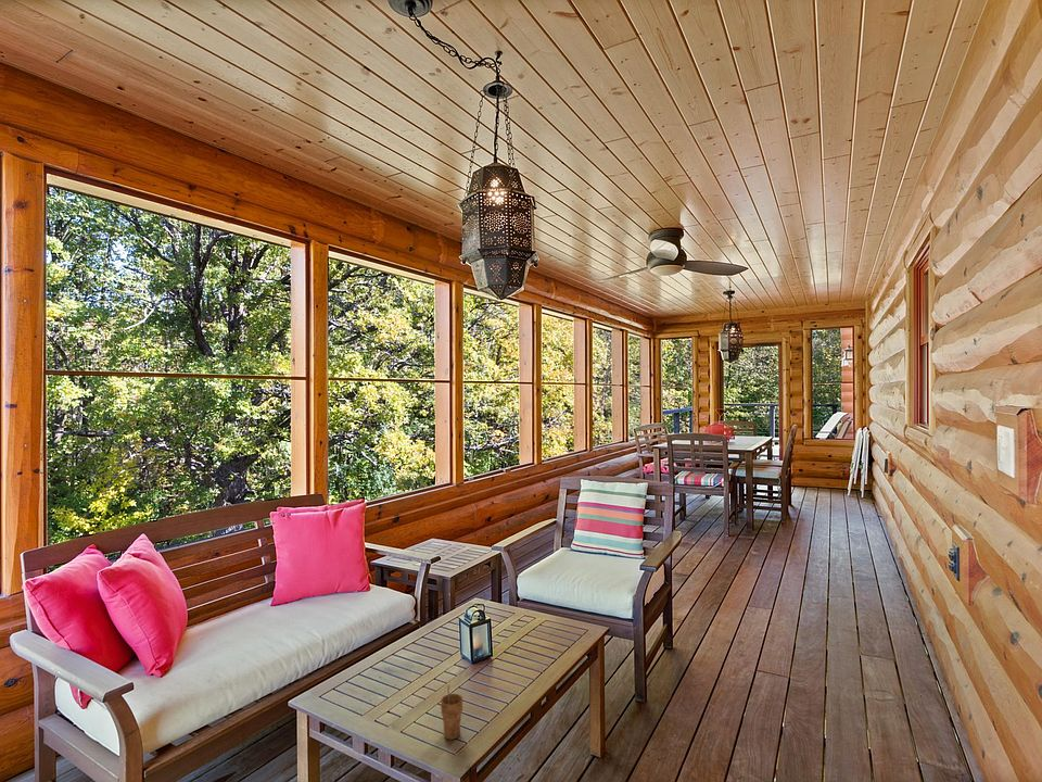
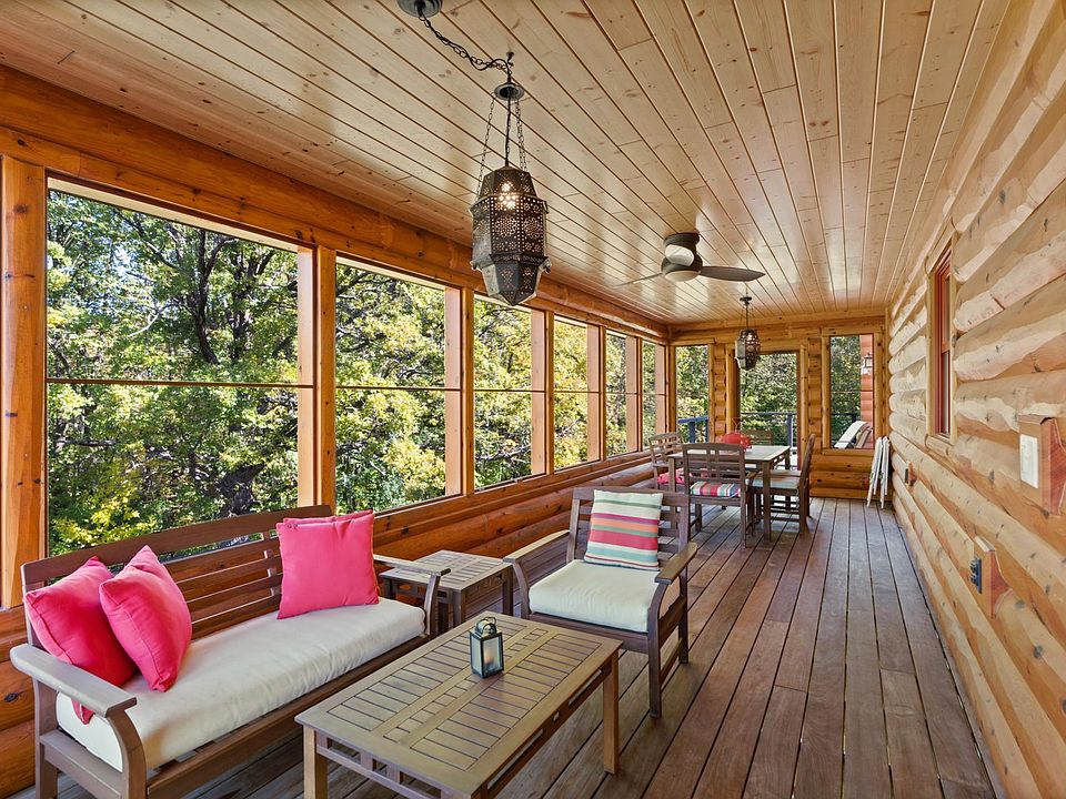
- cup (452, 711)
